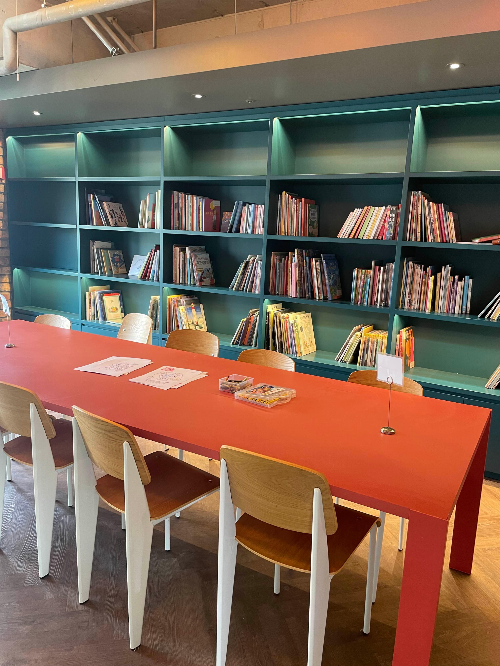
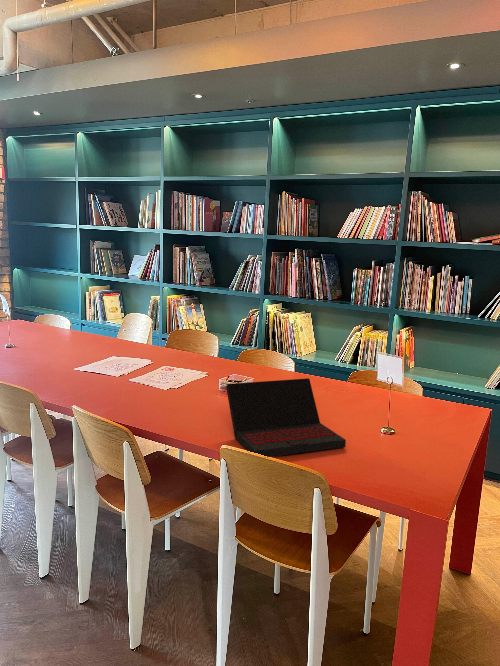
+ laptop (283, 413)
